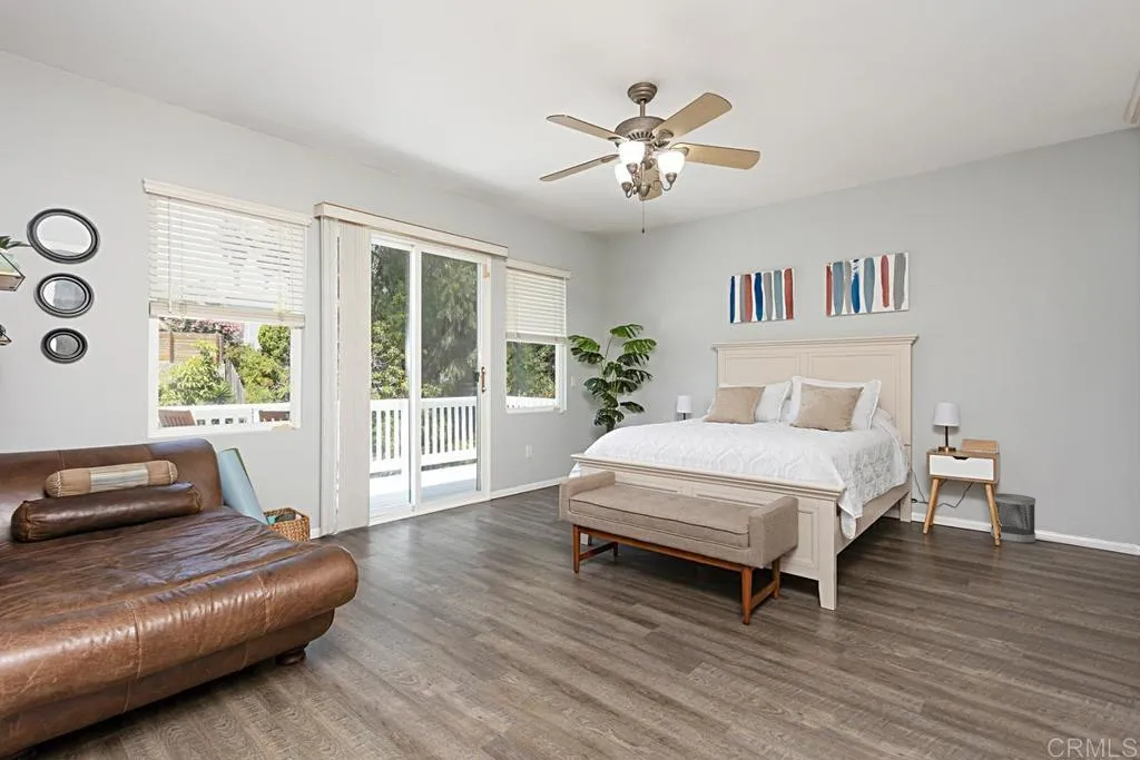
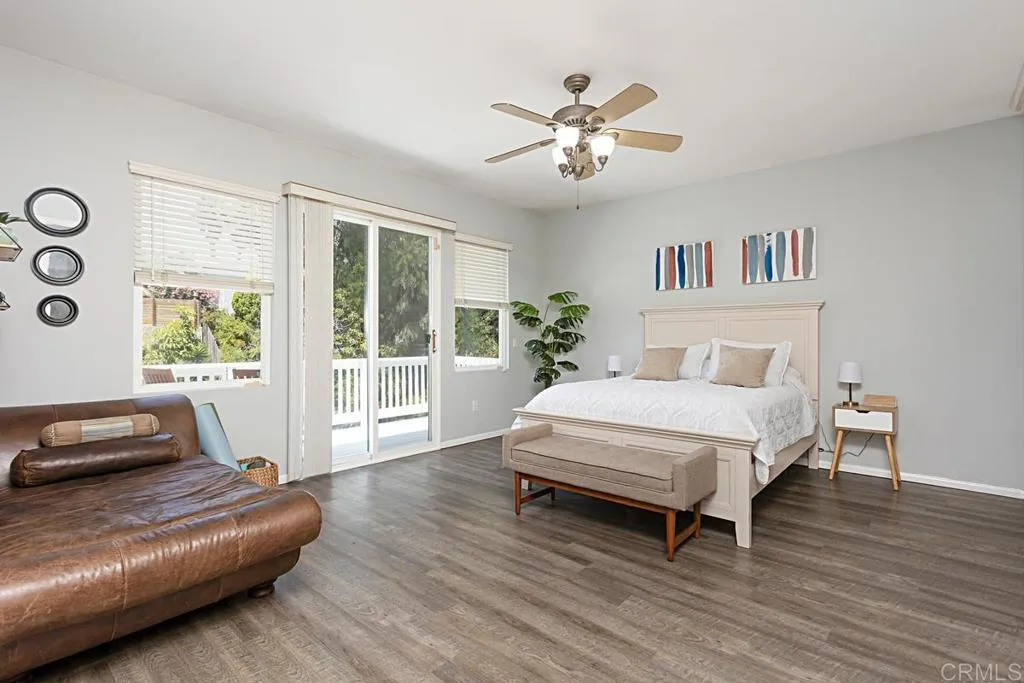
- wastebasket (1012, 517)
